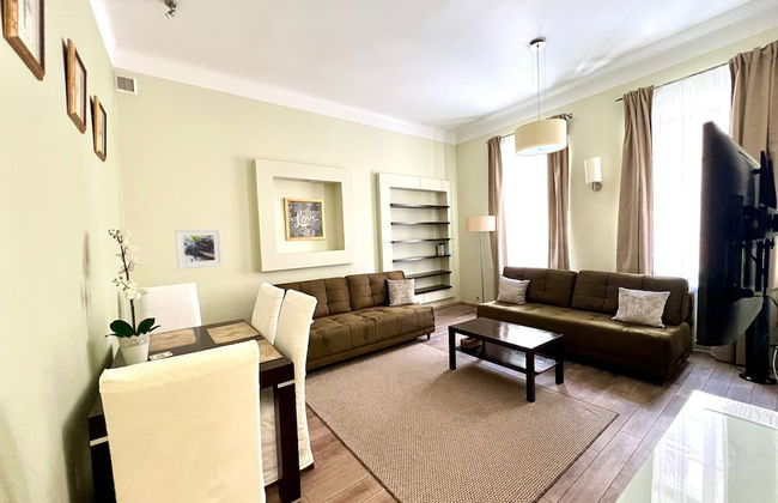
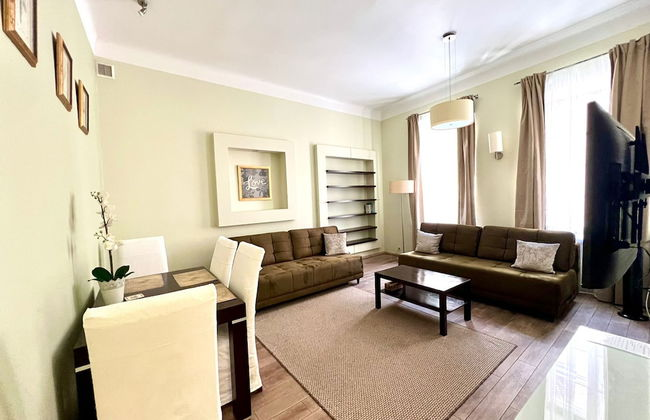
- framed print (199, 248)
